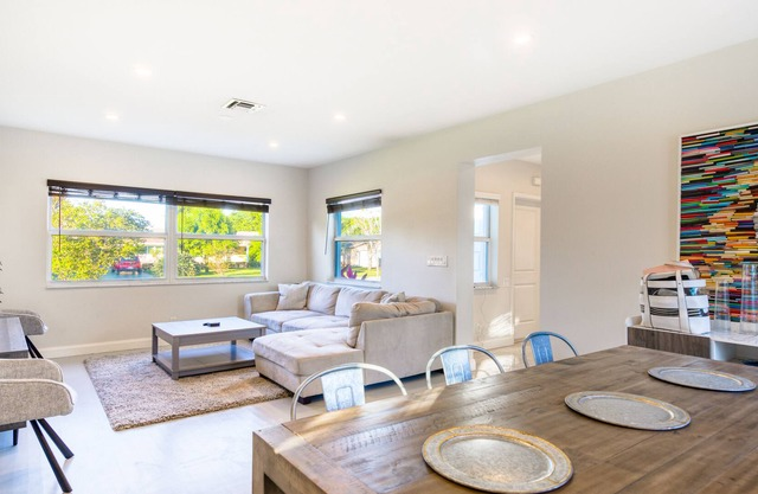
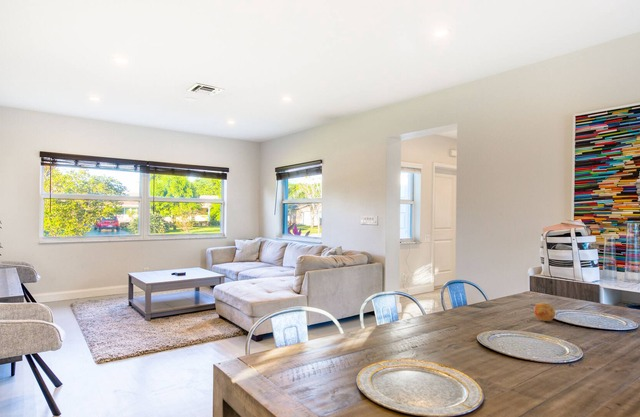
+ fruit (544, 311)
